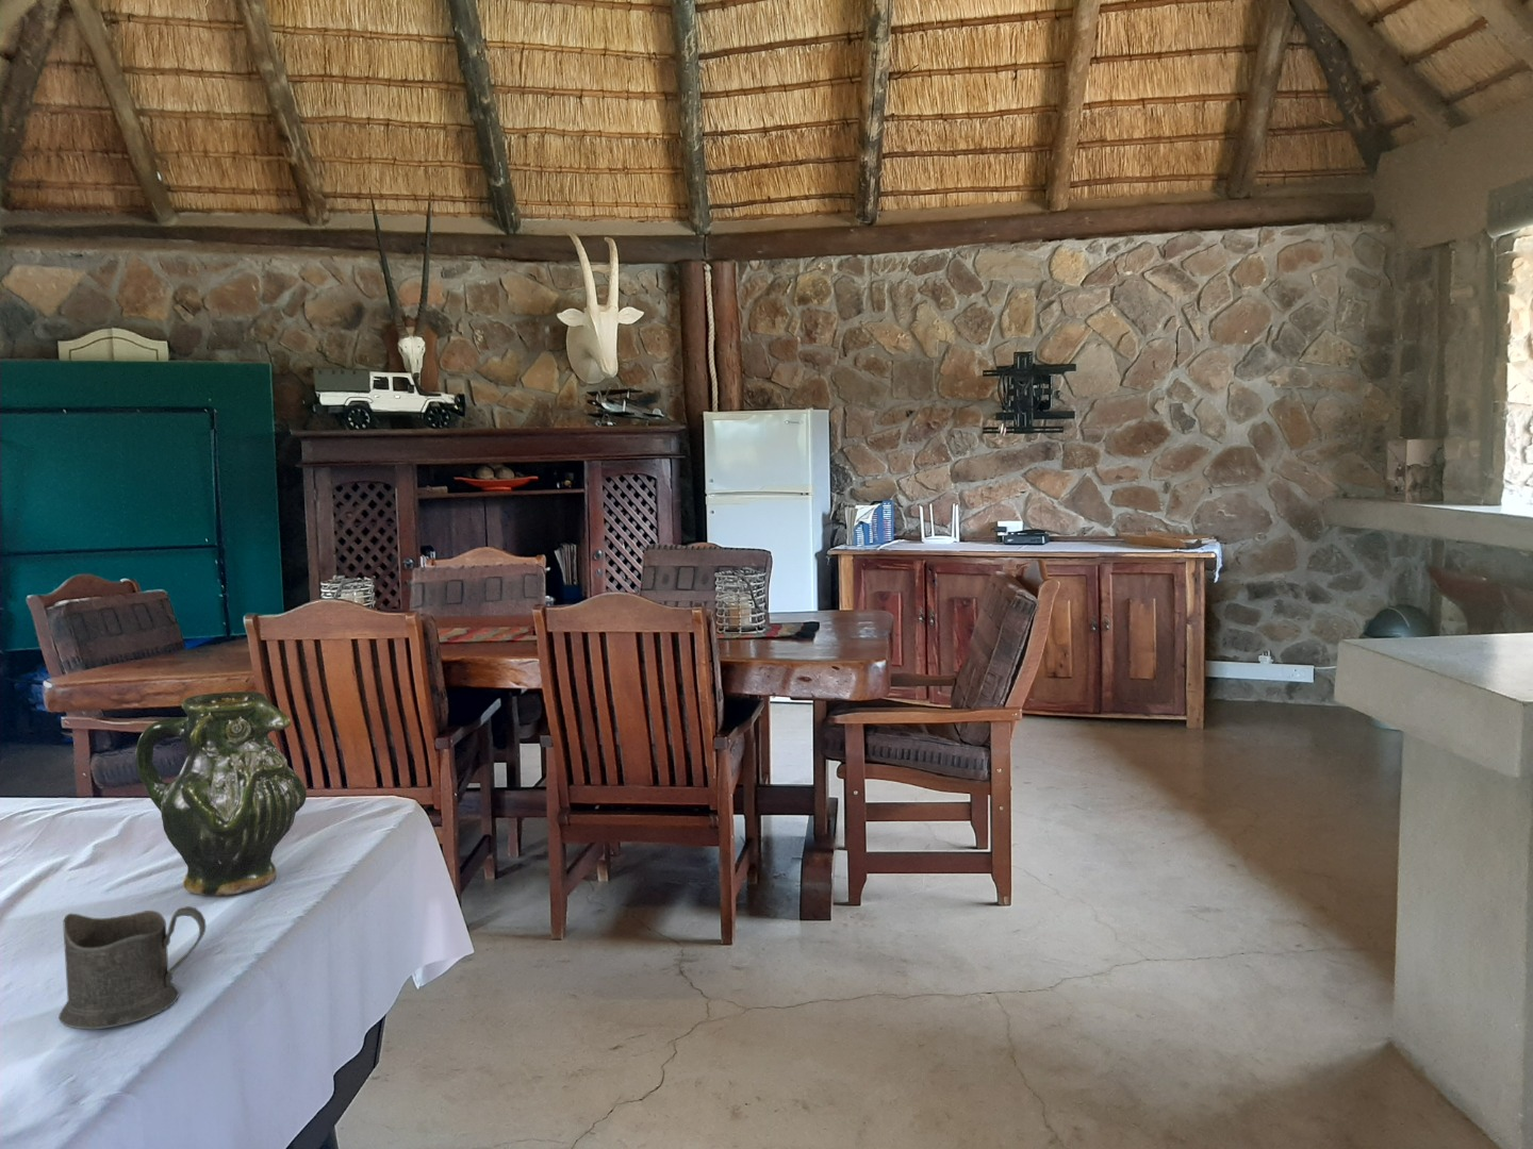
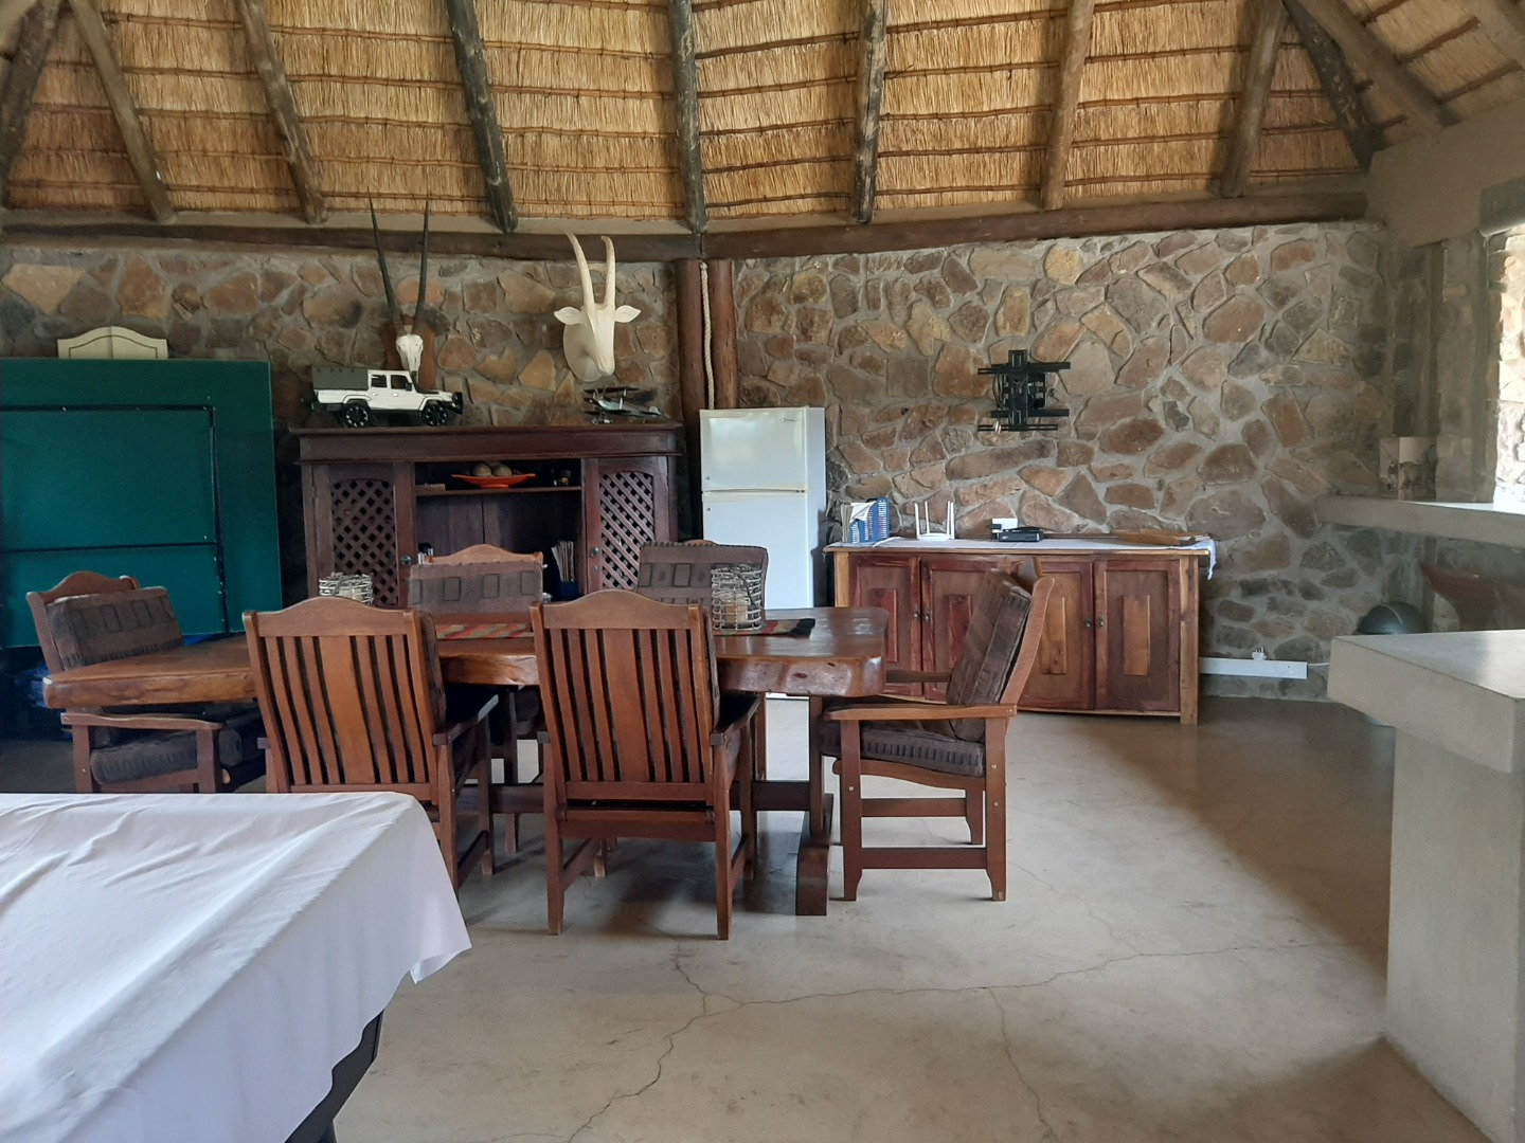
- cup (133, 956)
- ceramic pitcher (214, 789)
